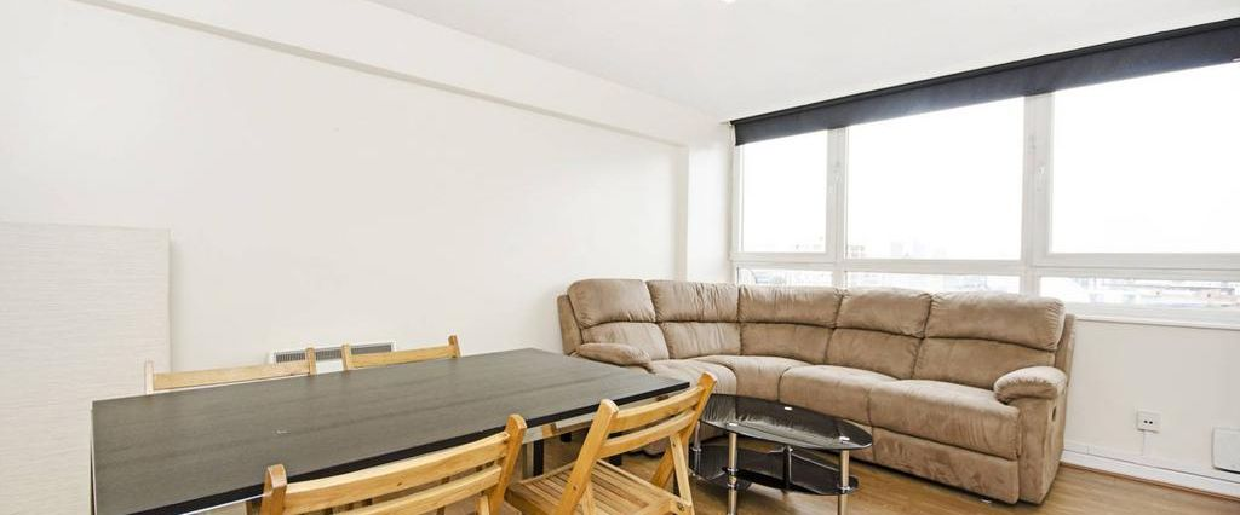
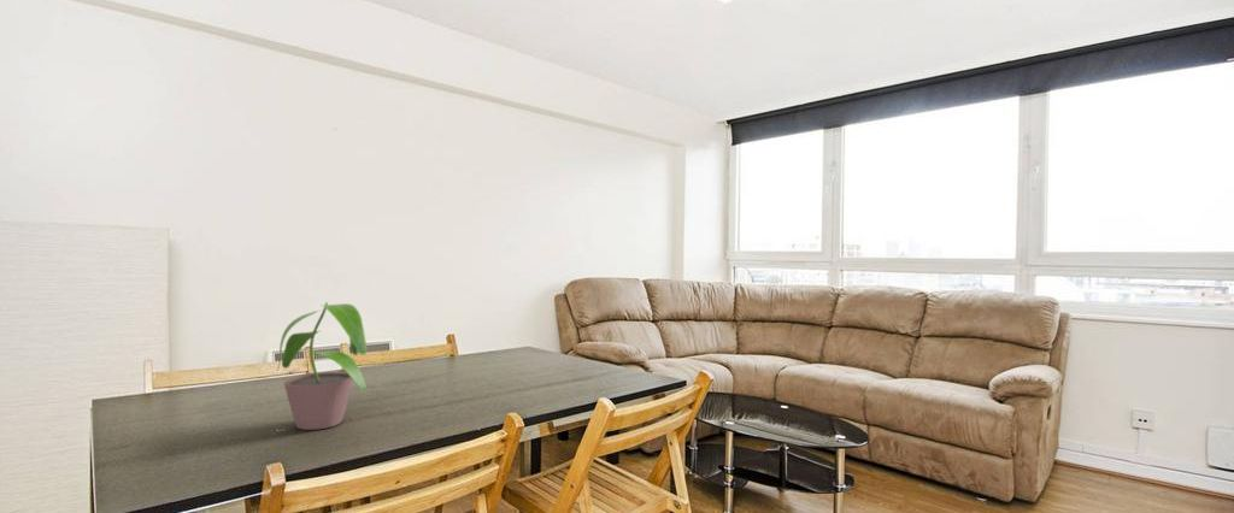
+ potted plant (324, 355)
